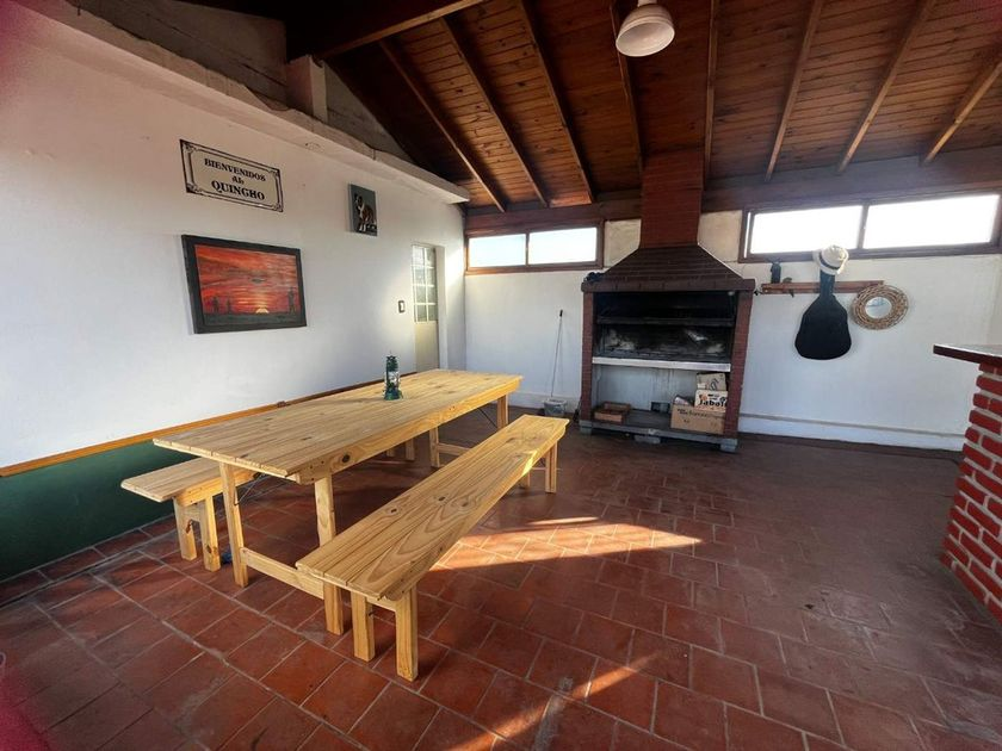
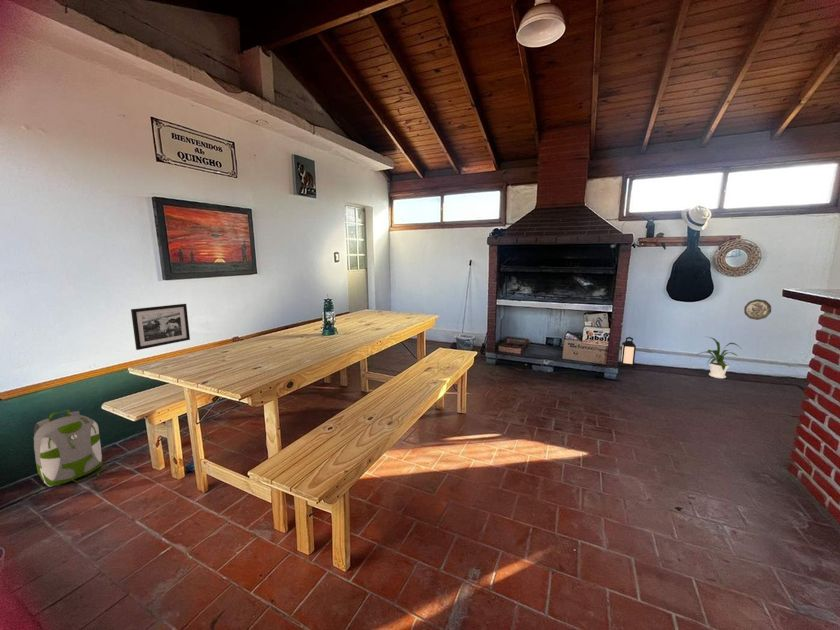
+ lantern (628, 351)
+ decorative plate (757, 309)
+ house plant (718, 357)
+ backpack (69, 444)
+ picture frame (162, 325)
